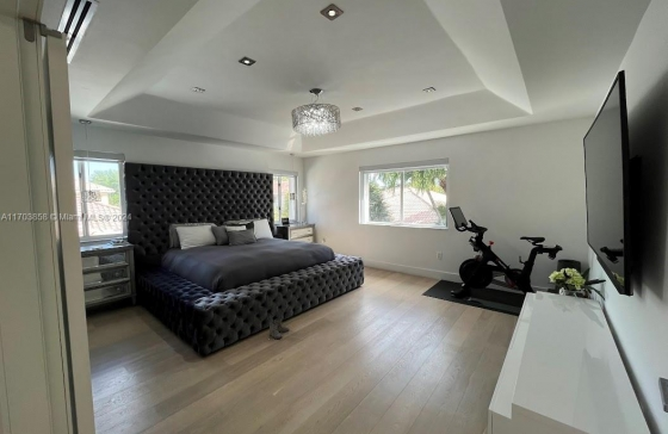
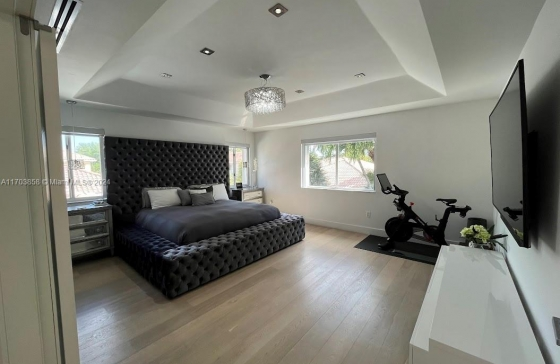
- boots (278, 327)
